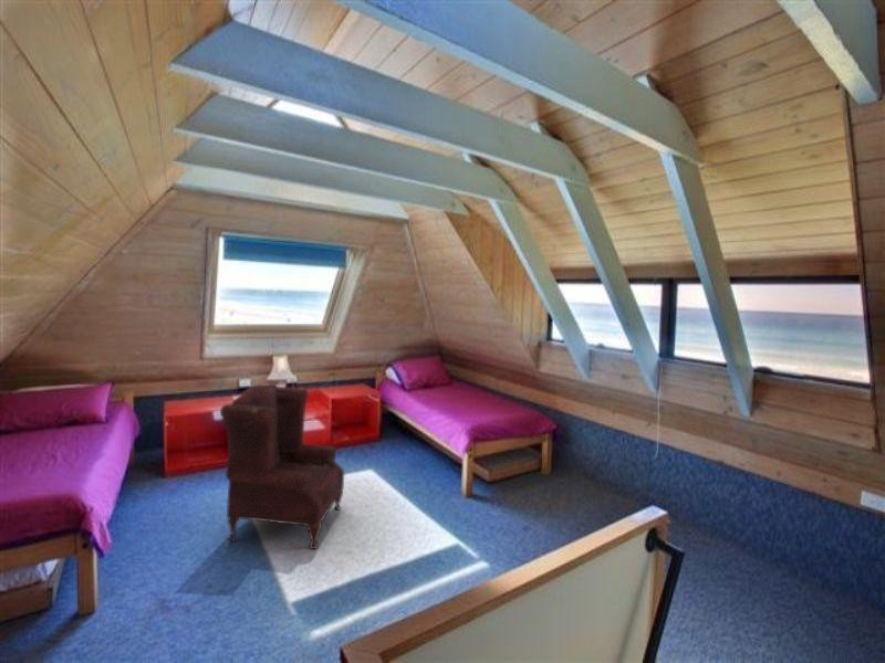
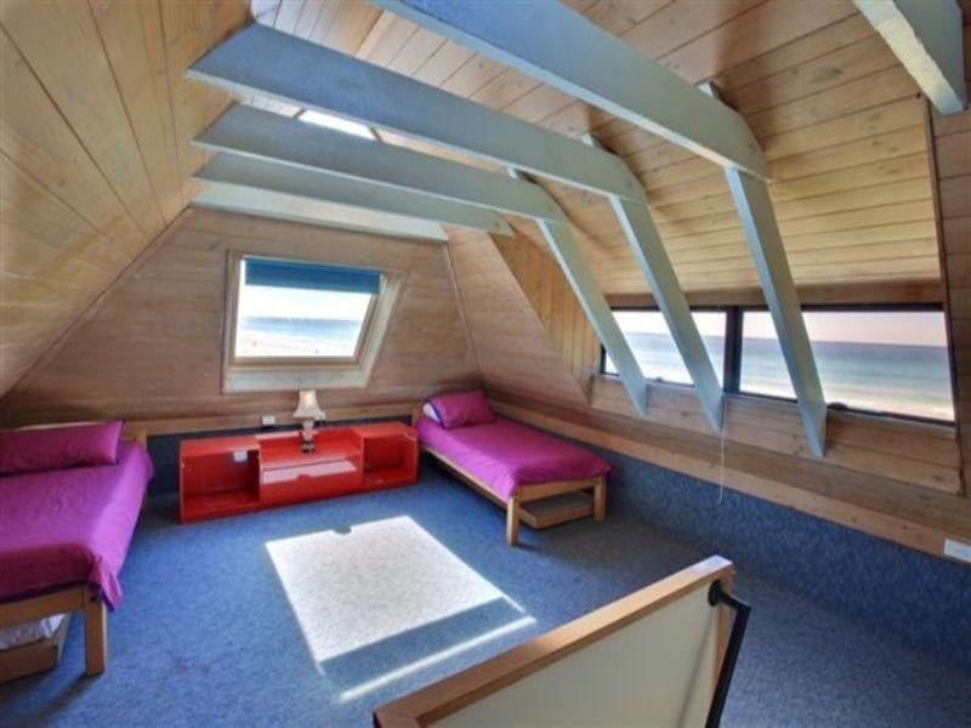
- armchair (289, 456)
